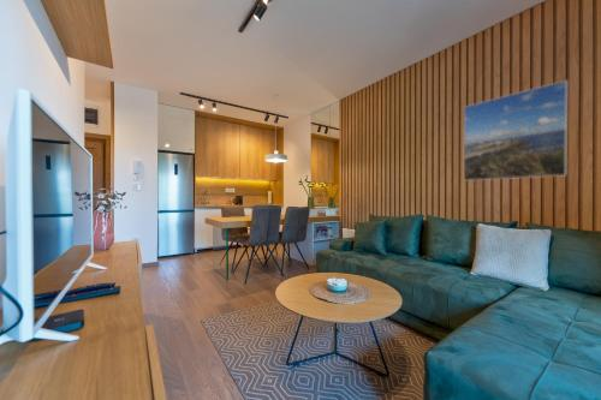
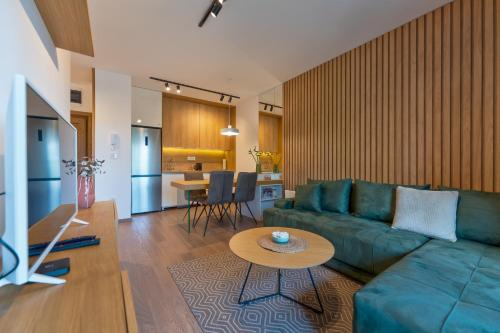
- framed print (508, 137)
